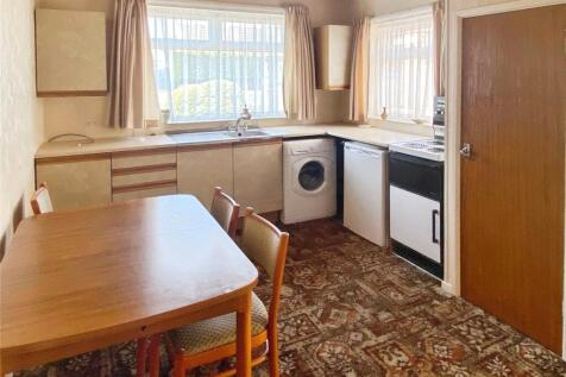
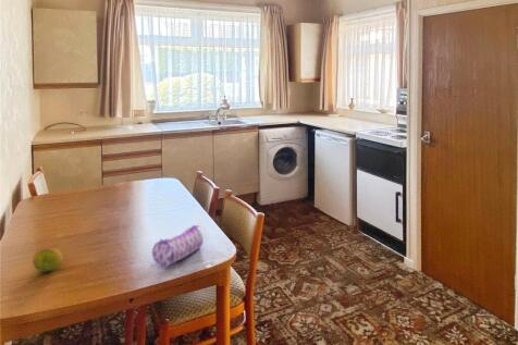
+ fruit (47, 259)
+ pencil case (178, 244)
